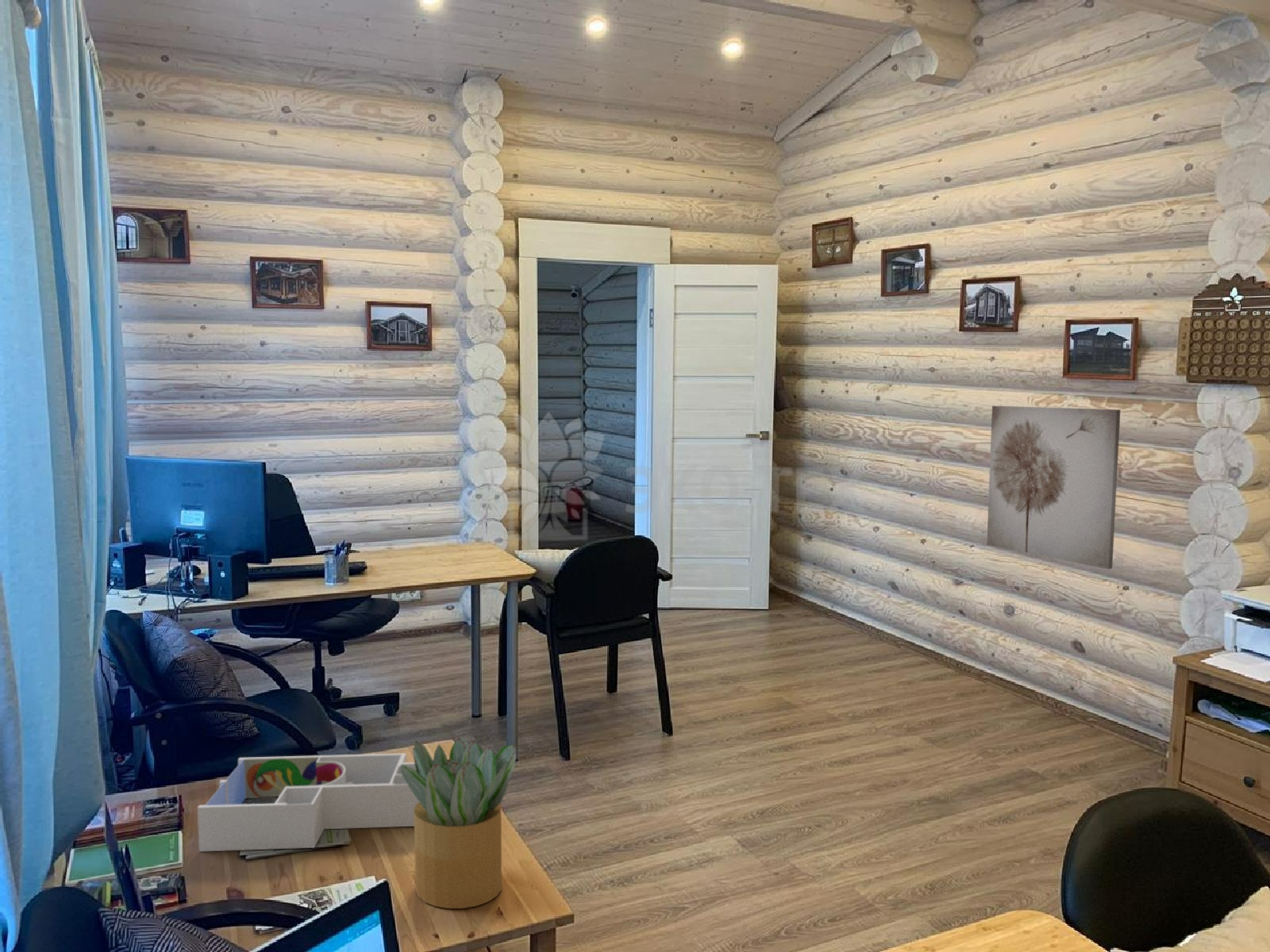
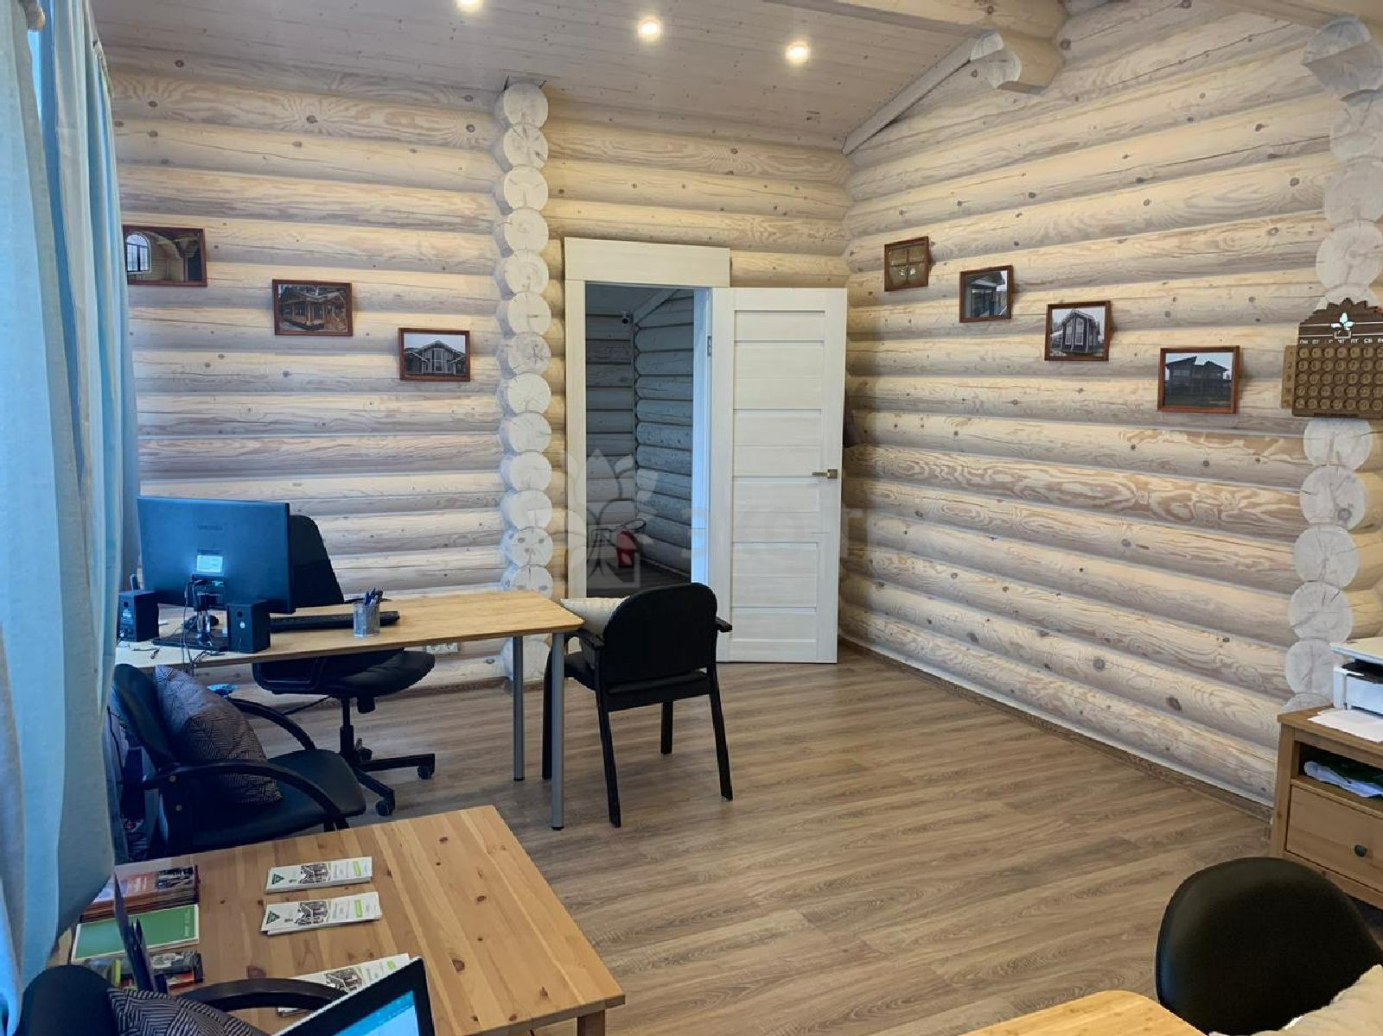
- desk organizer (329, 798)
- potted plant (463, 818)
- wall art (1049, 482)
